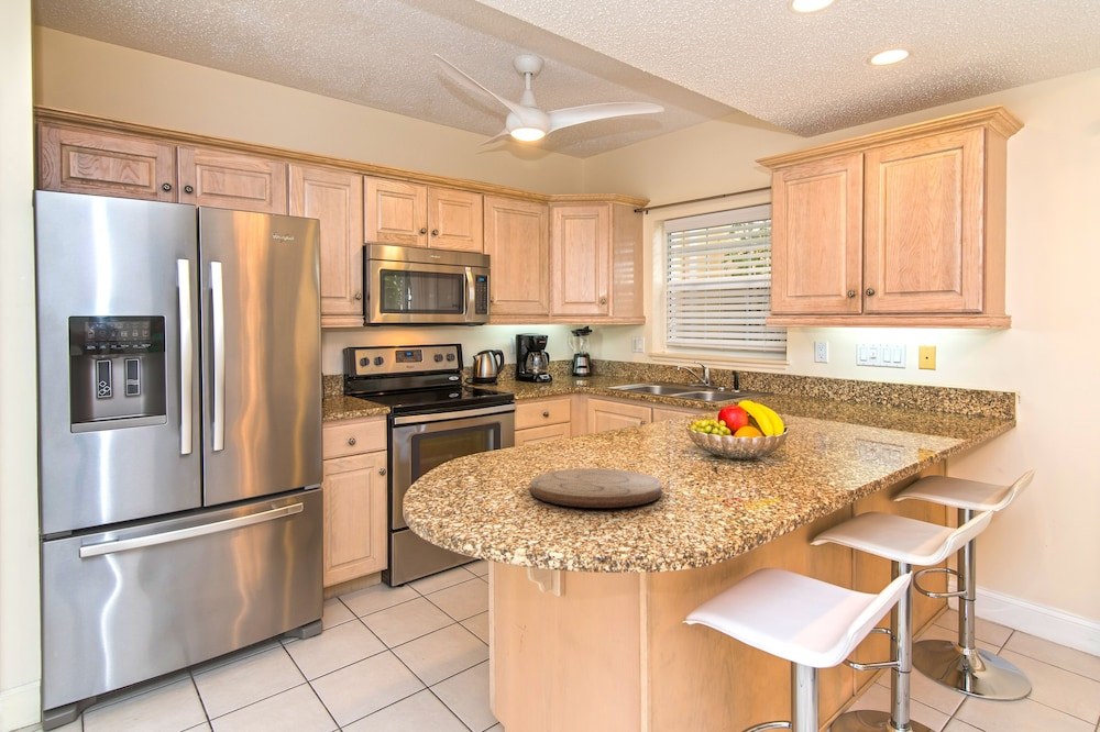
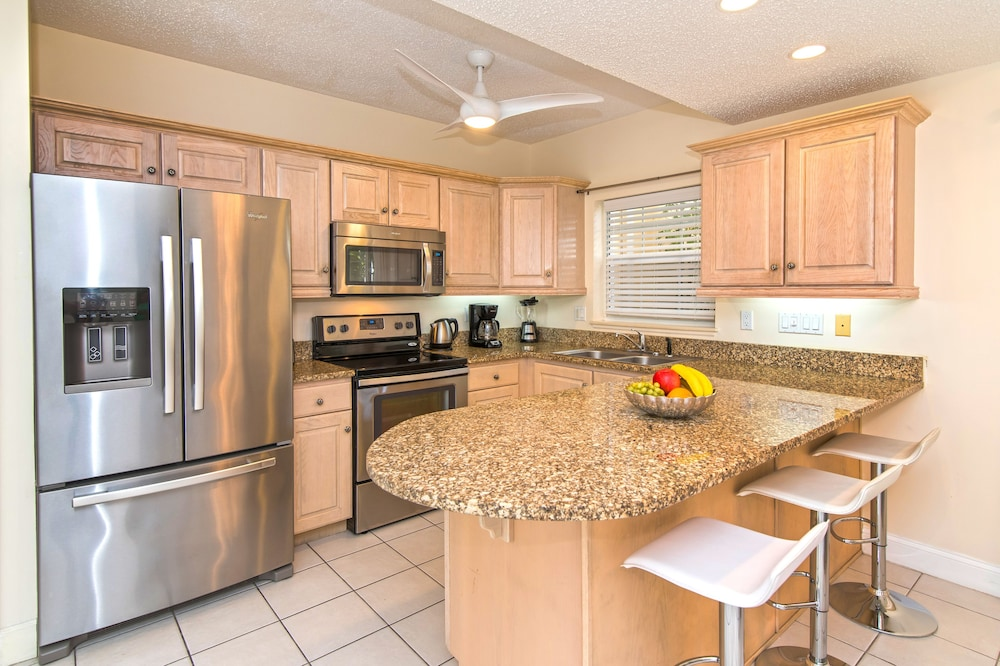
- cutting board (595, 486)
